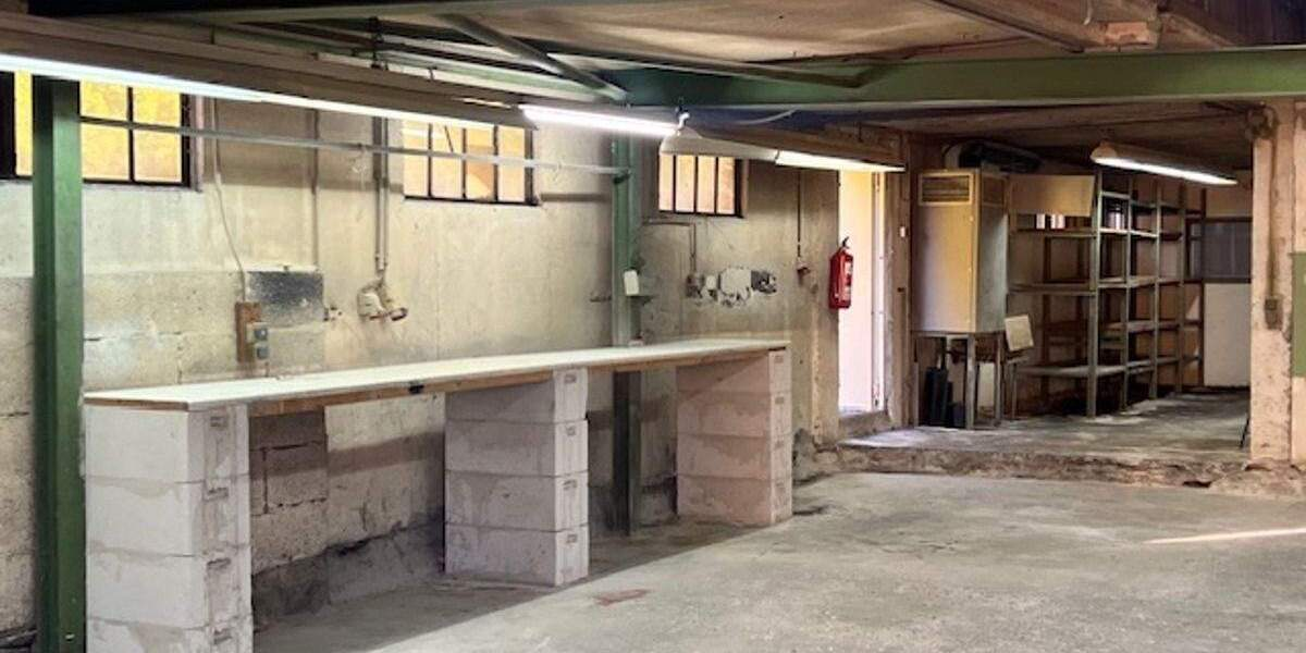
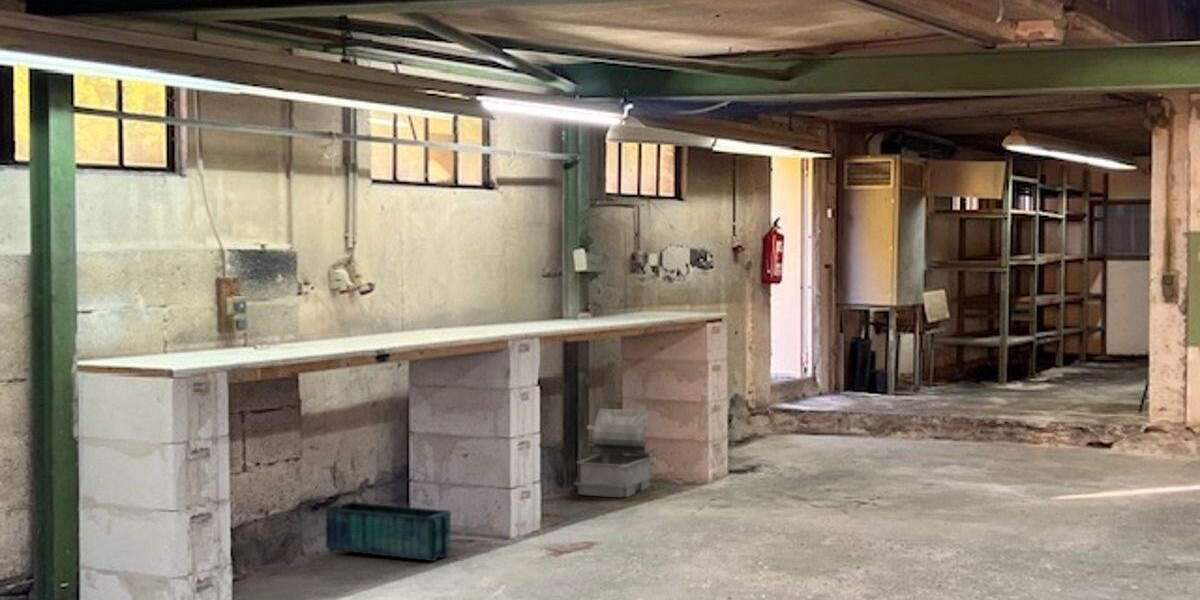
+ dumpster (390, 532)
+ toolbox (613, 451)
